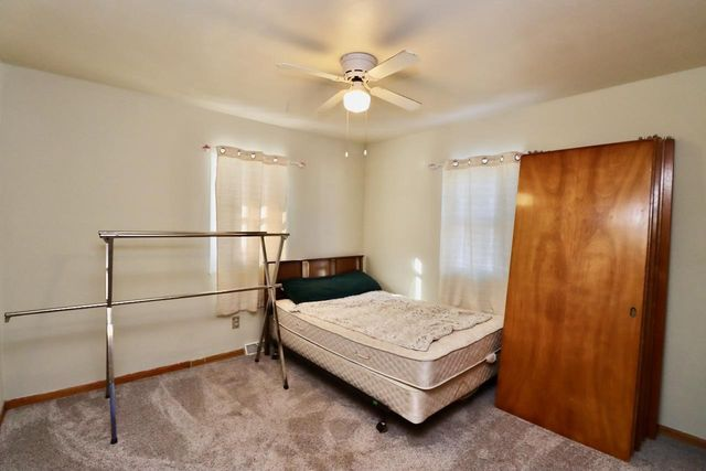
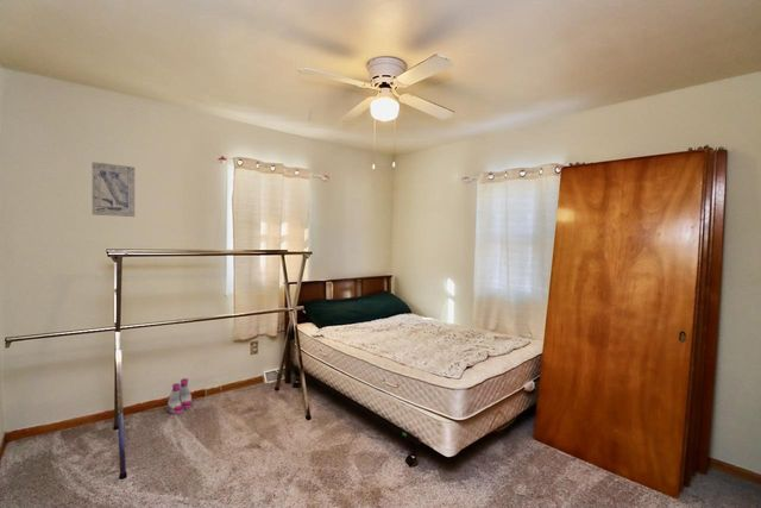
+ boots (180, 394)
+ wall art (113, 189)
